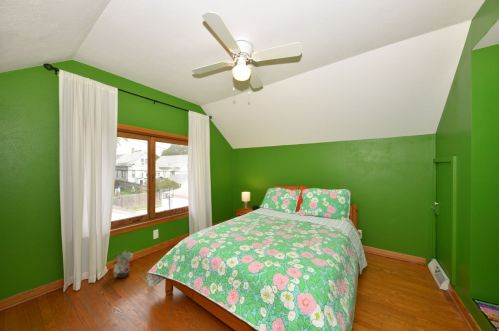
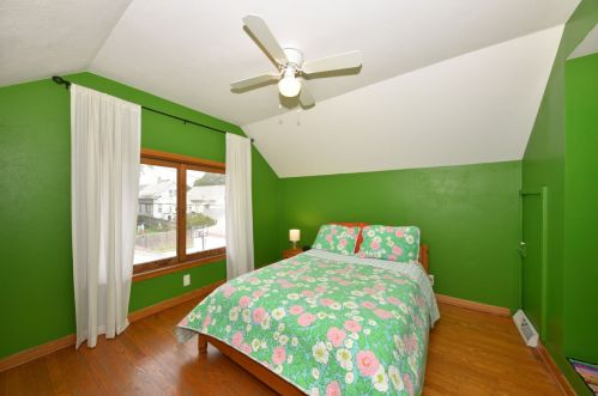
- decorative plant (122, 263)
